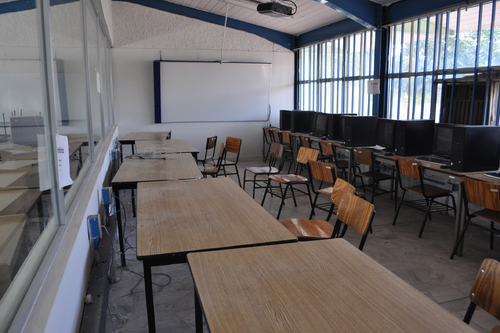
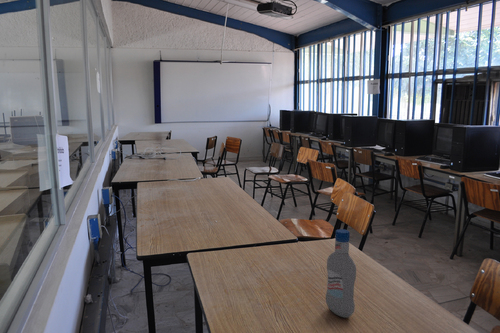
+ bottle (341, 272)
